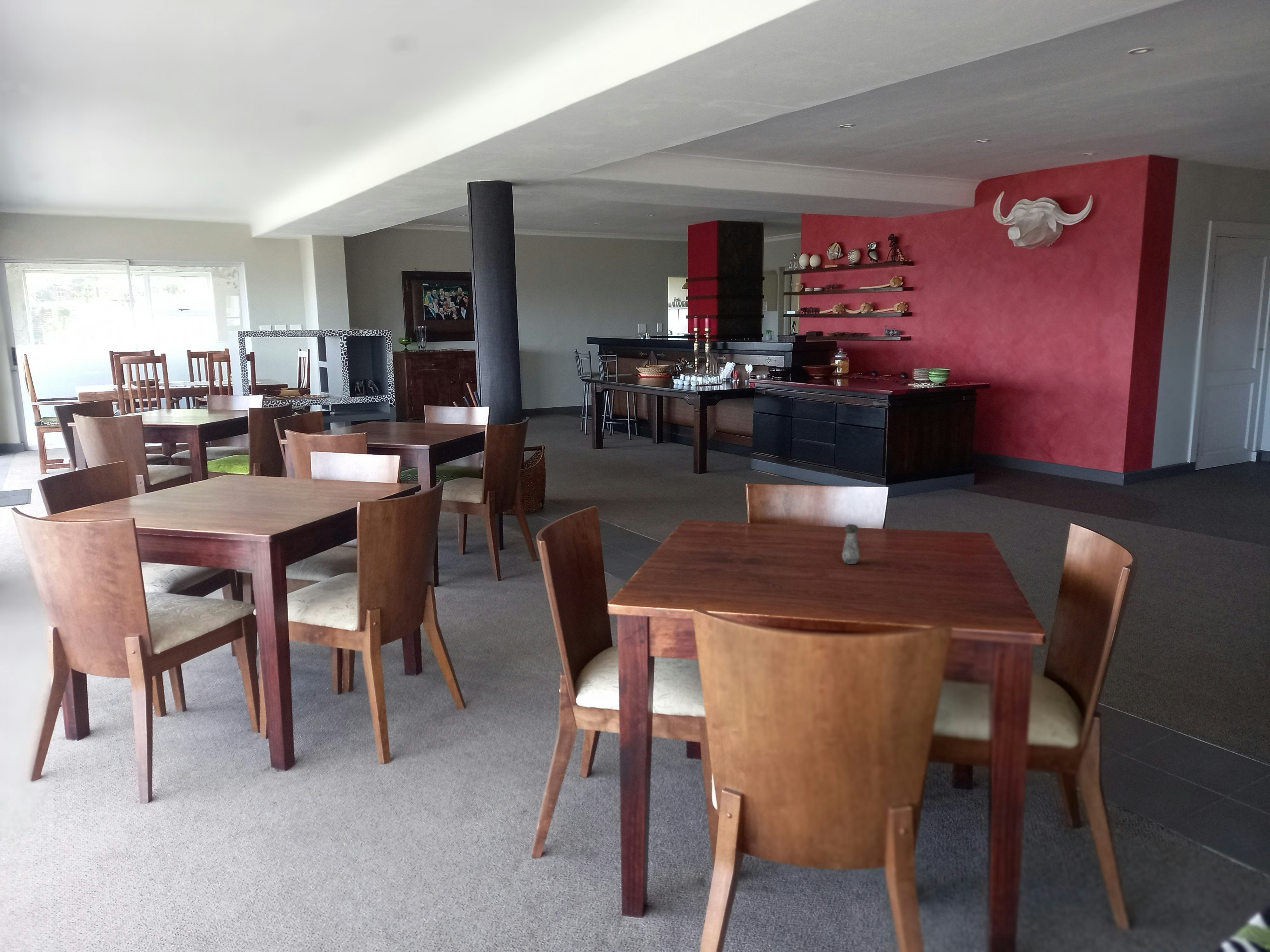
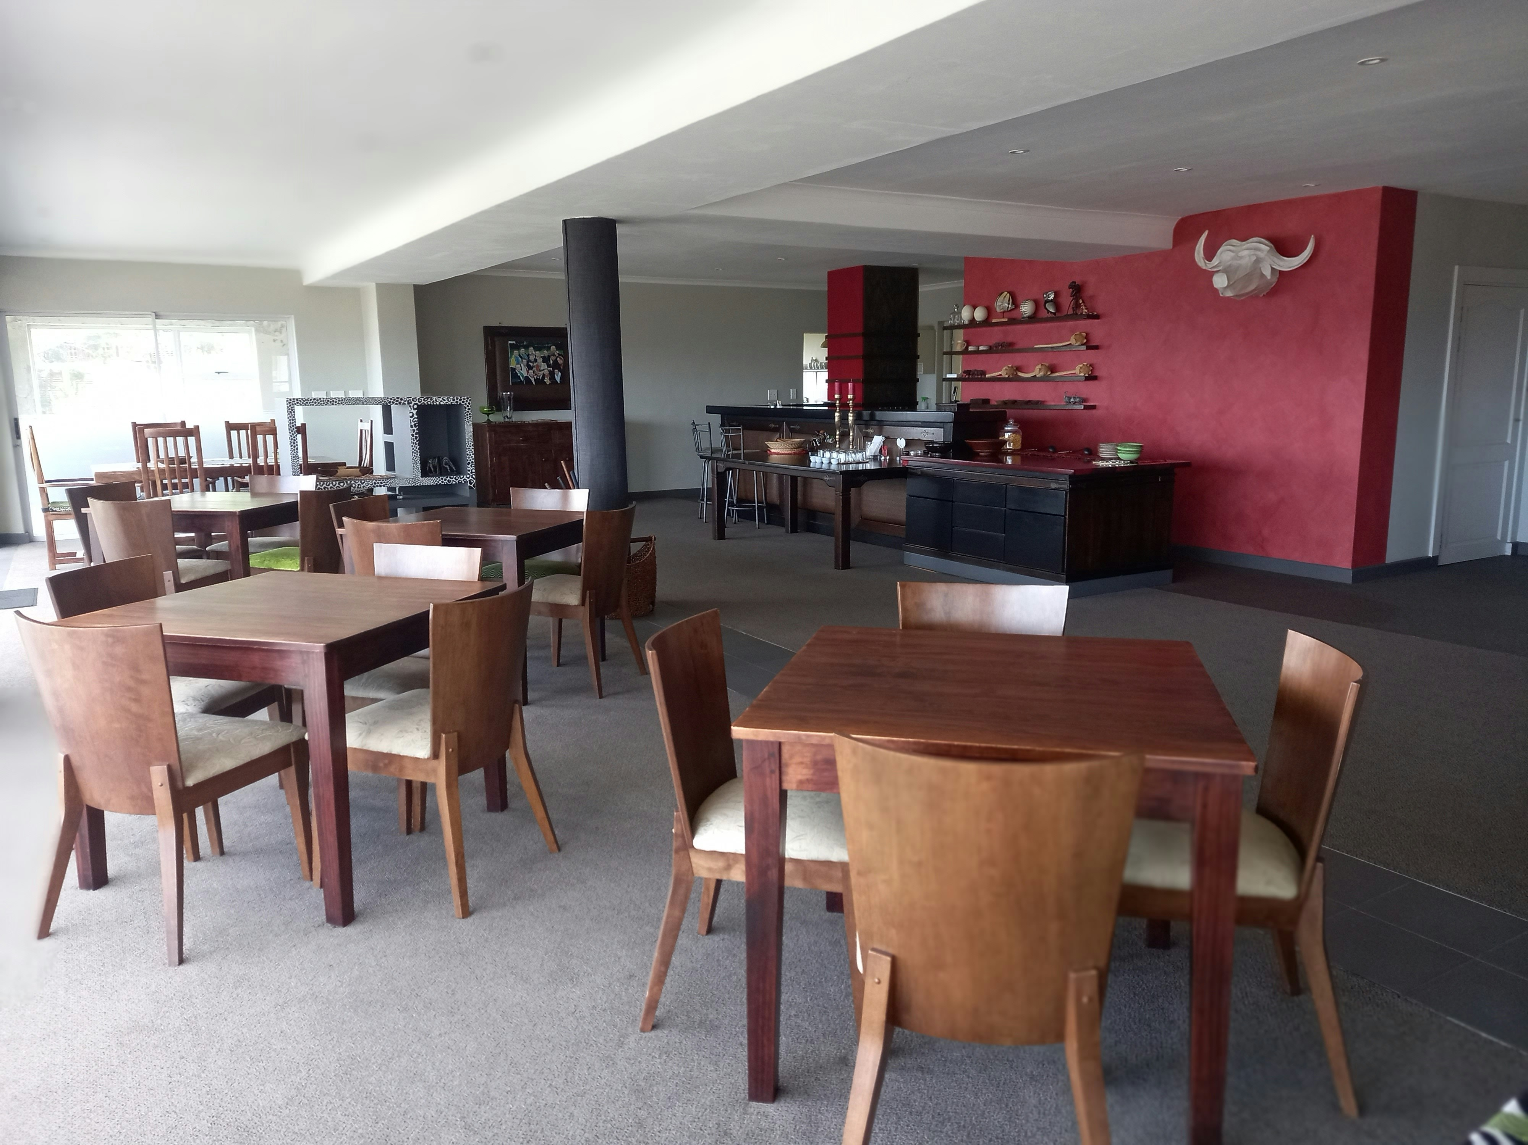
- salt shaker (851, 544)
